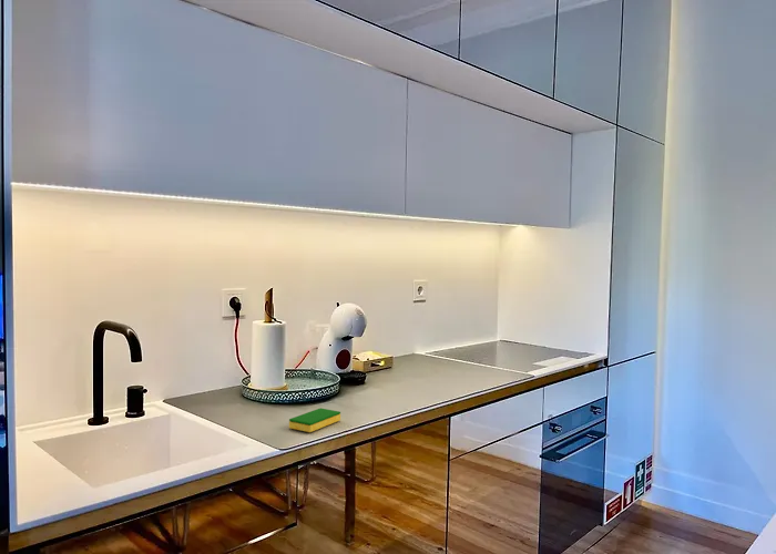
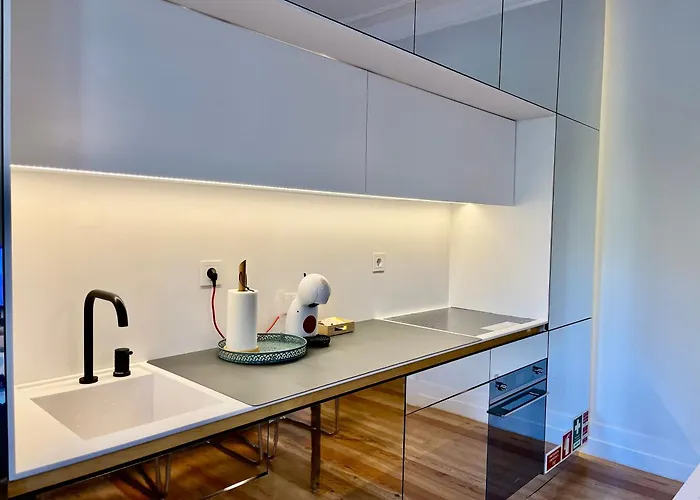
- dish sponge (315, 419)
